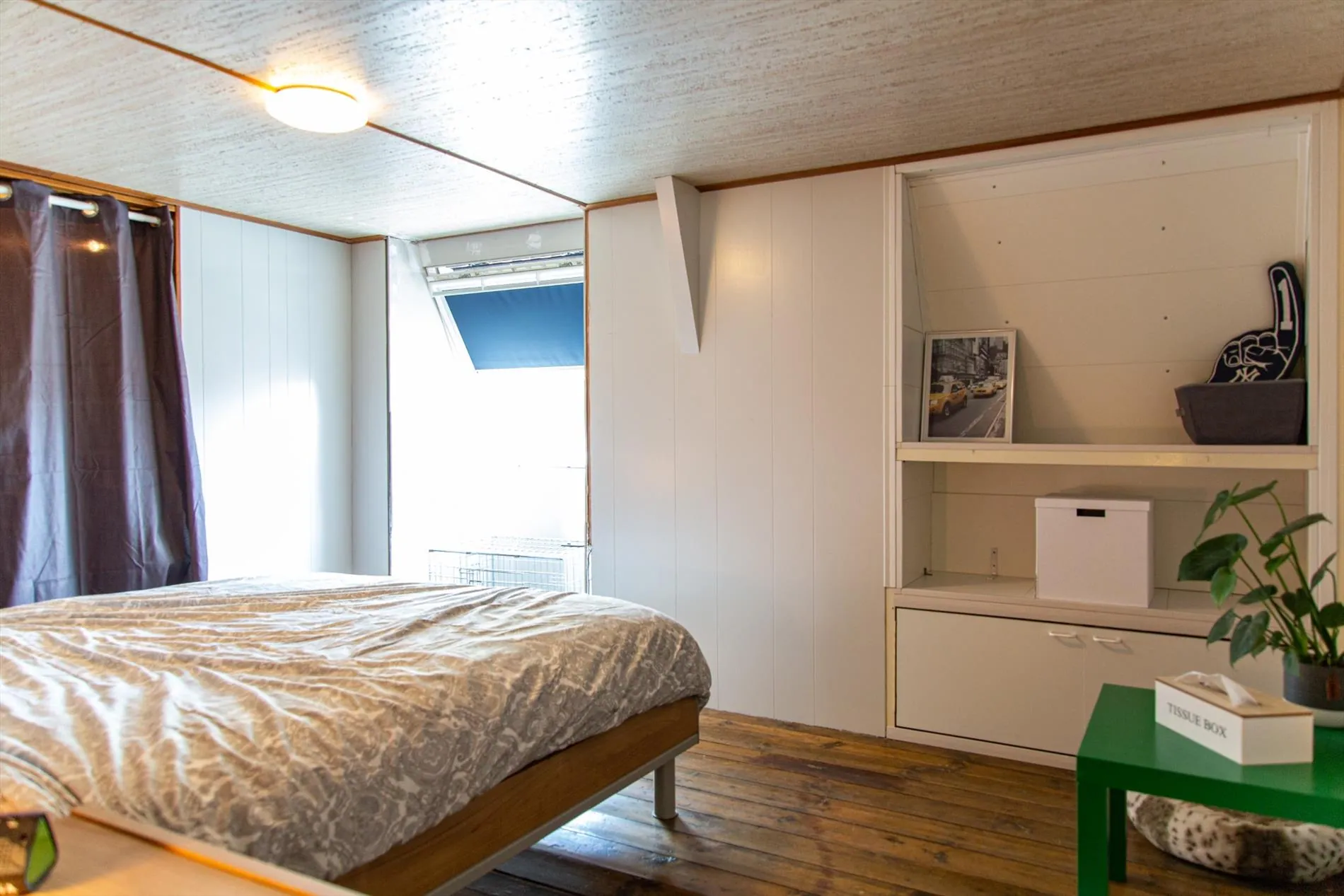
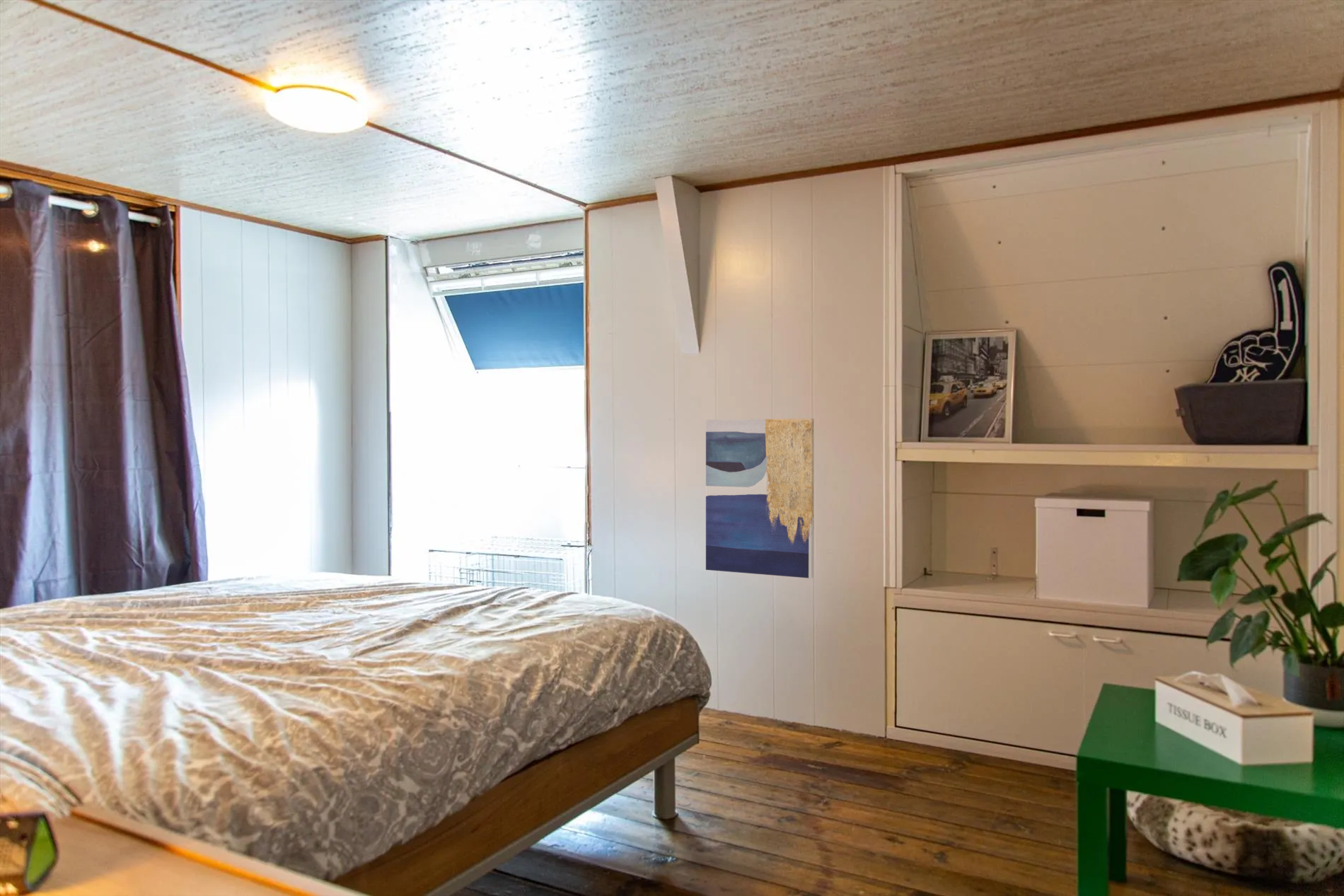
+ wall art (758, 496)
